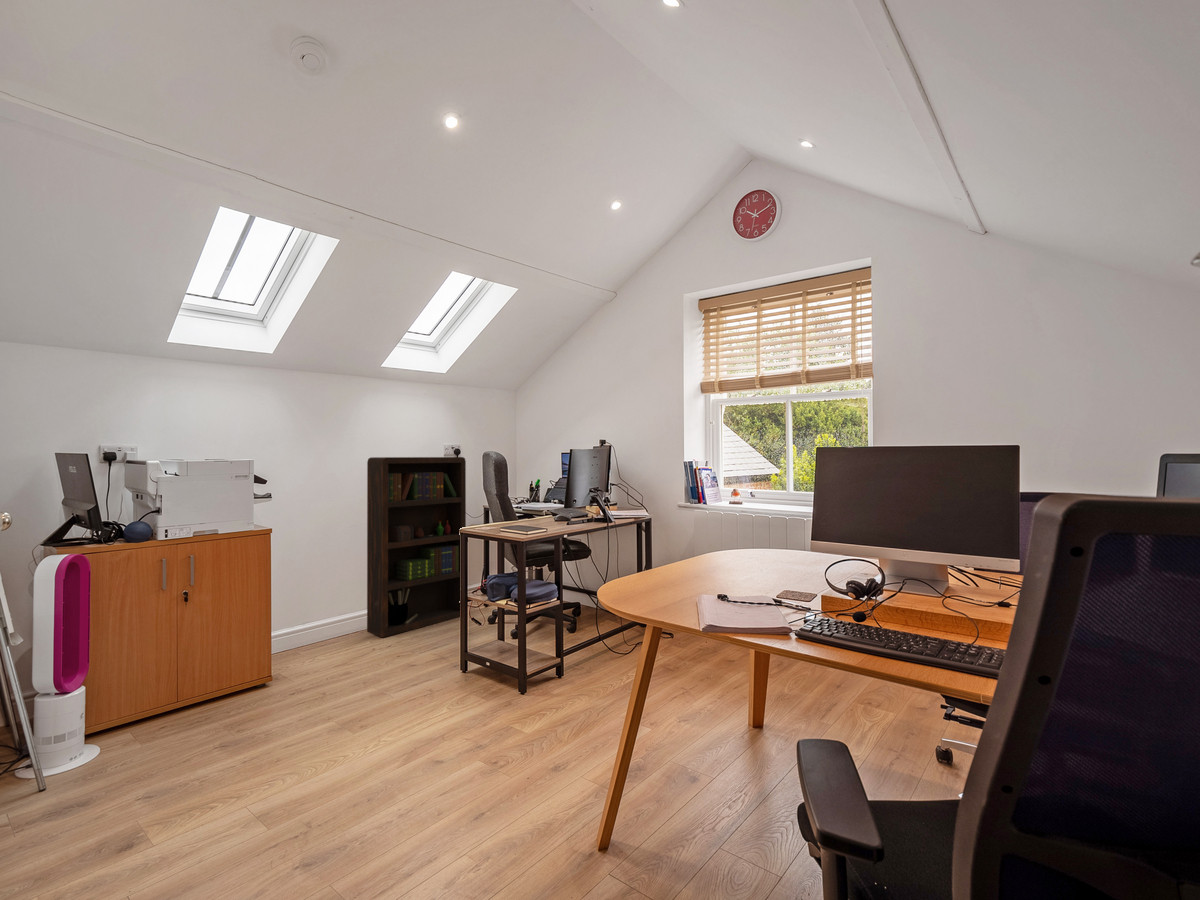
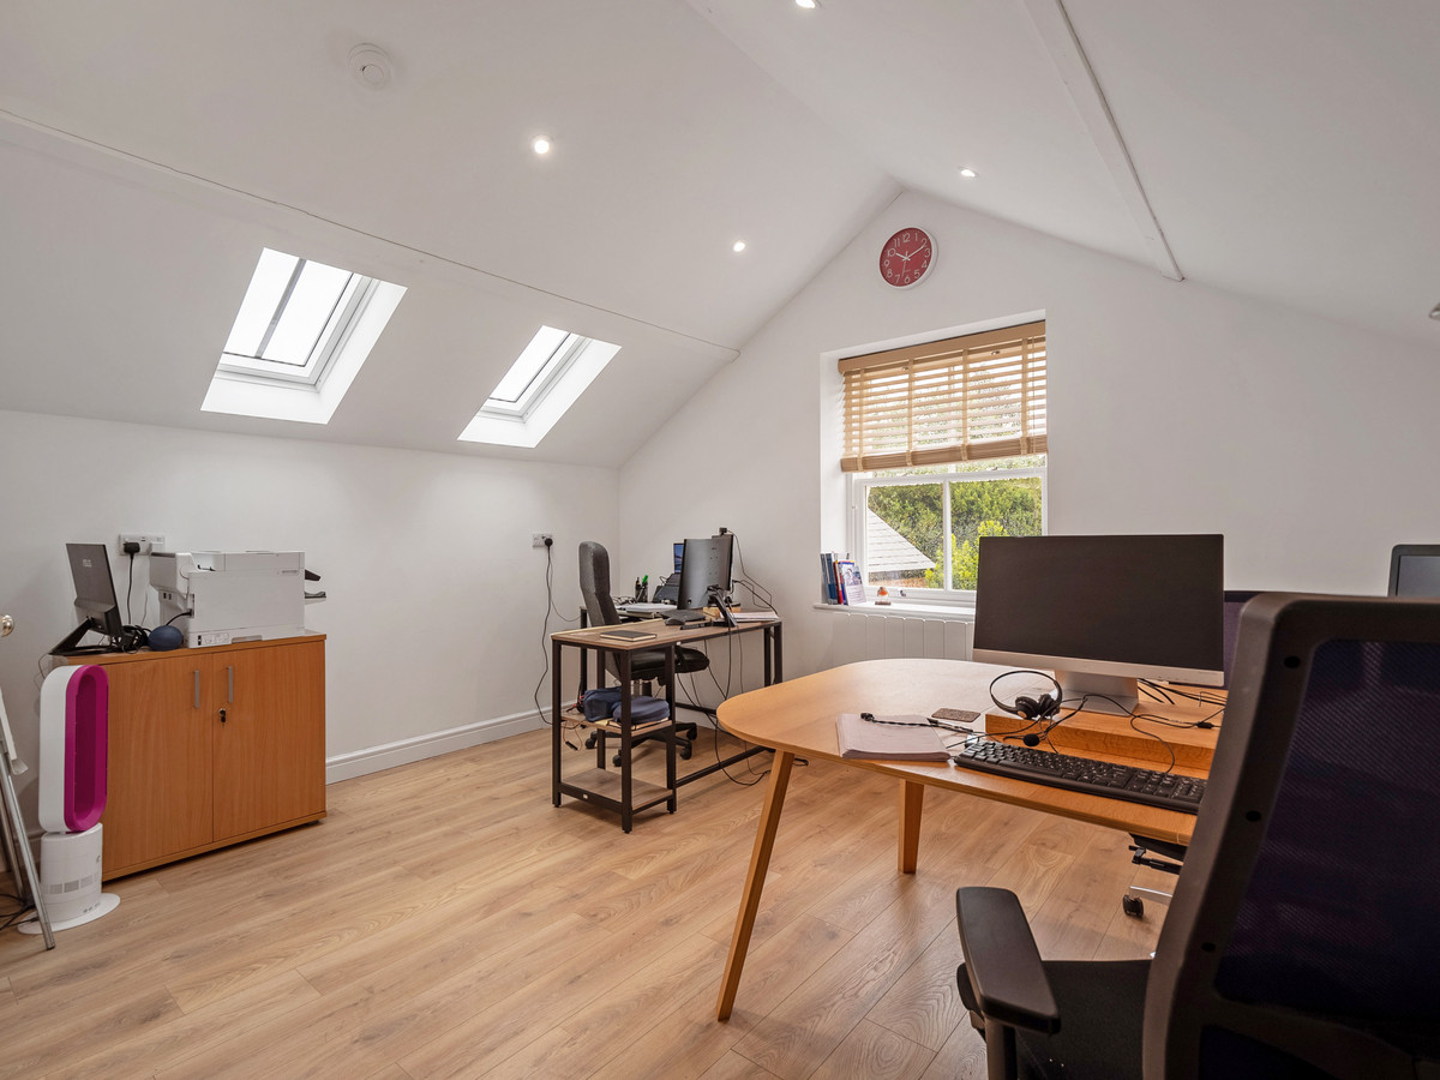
- bookcase (418, 540)
